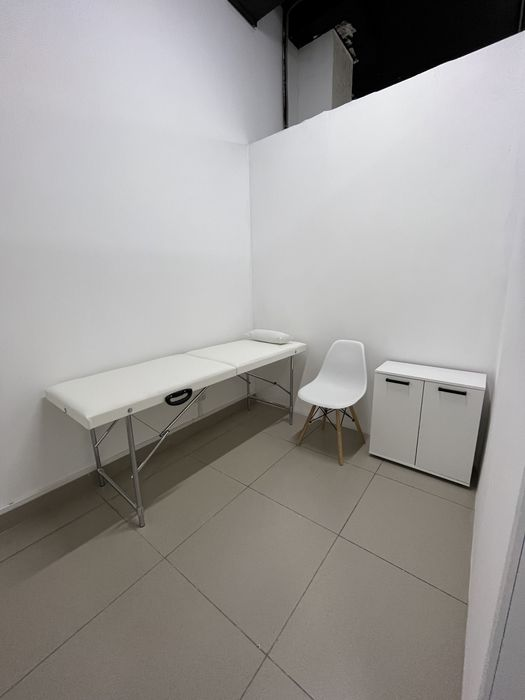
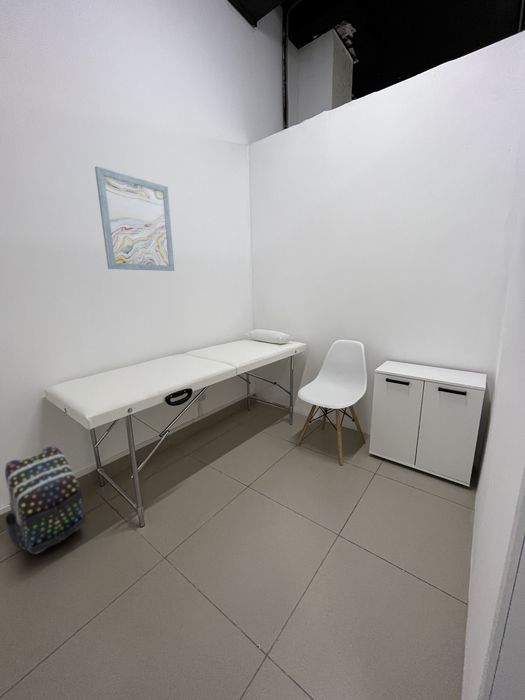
+ backpack (44, 498)
+ wall art (139, 225)
